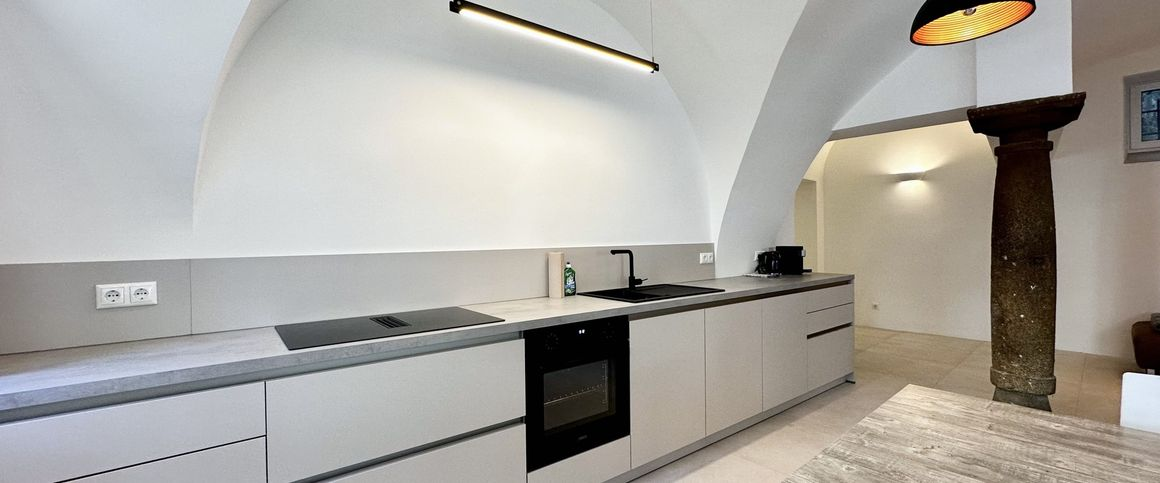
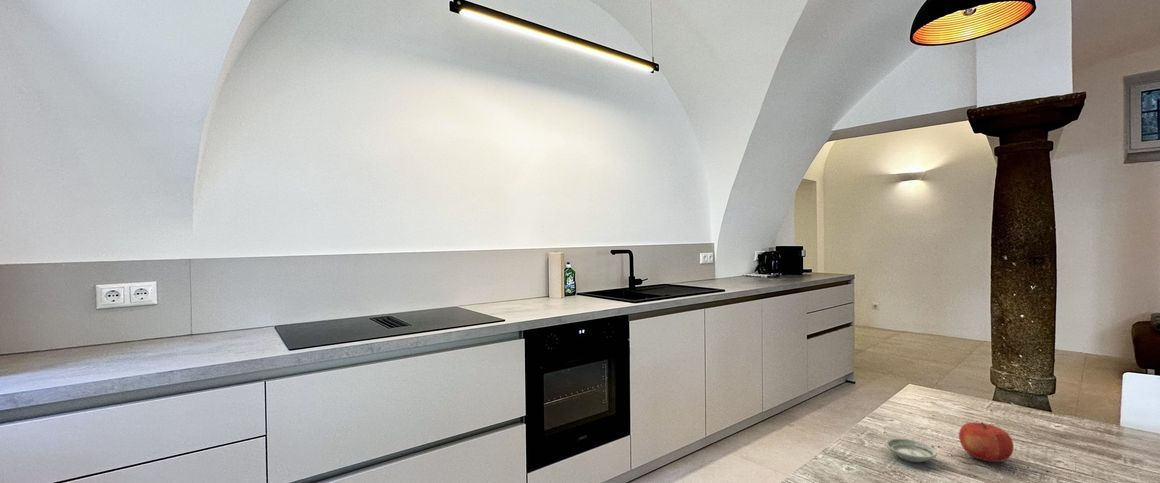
+ fruit (985, 439)
+ saucer (910, 451)
